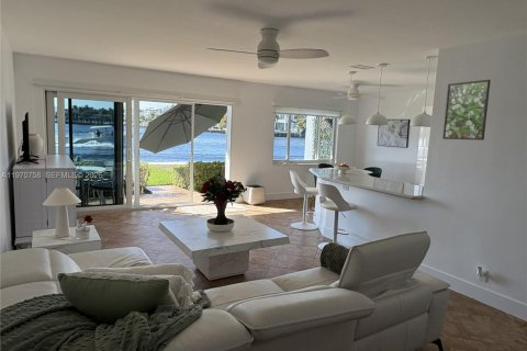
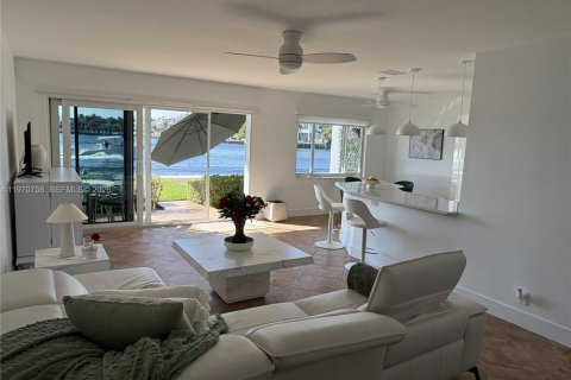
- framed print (464, 111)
